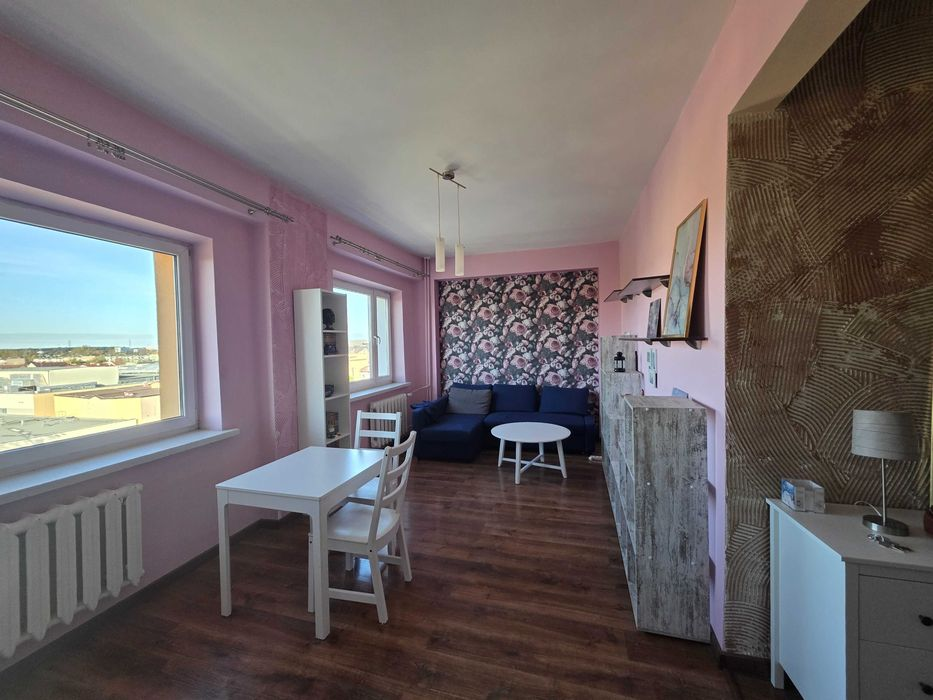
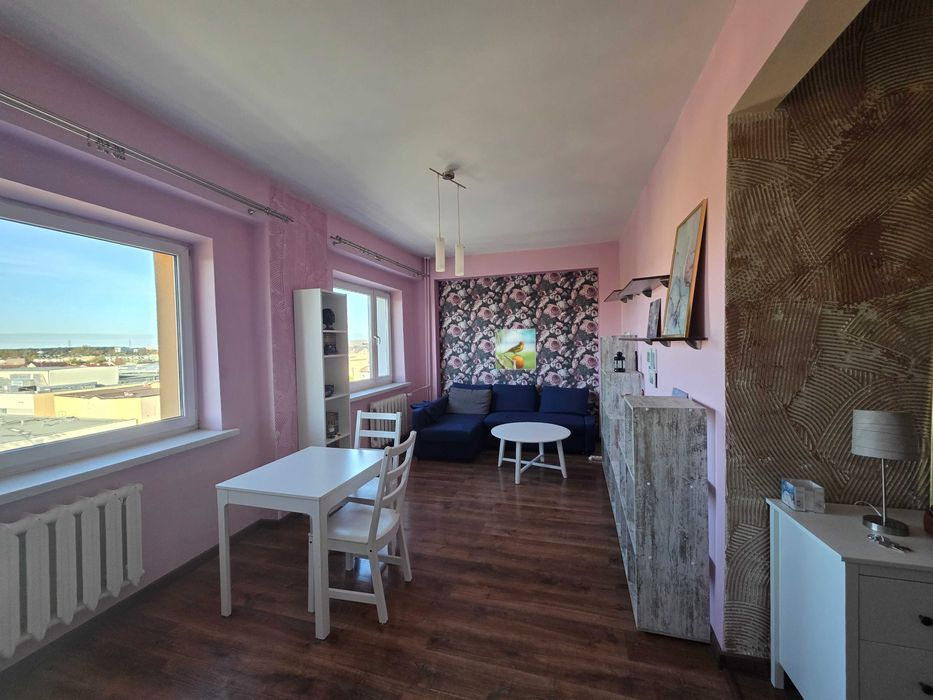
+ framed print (515, 349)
